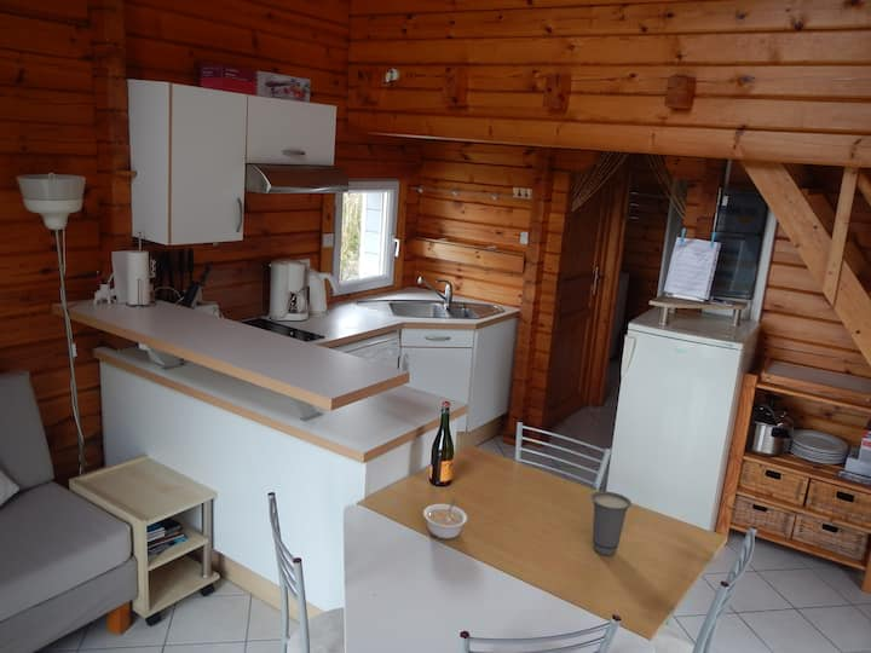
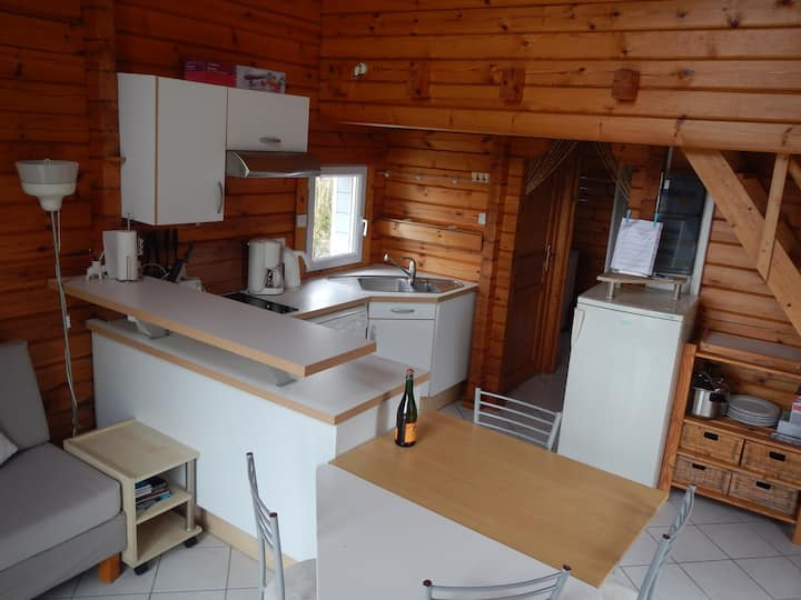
- cup (607, 525)
- legume (444, 520)
